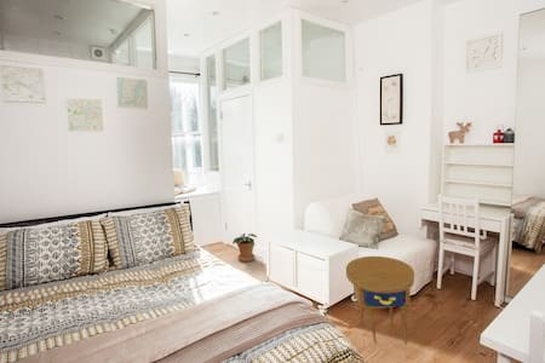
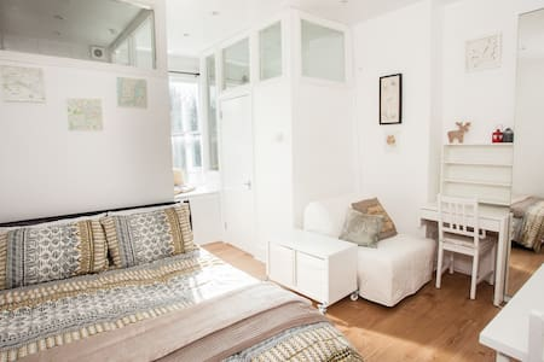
- side table (378, 300)
- potted plant (242, 247)
